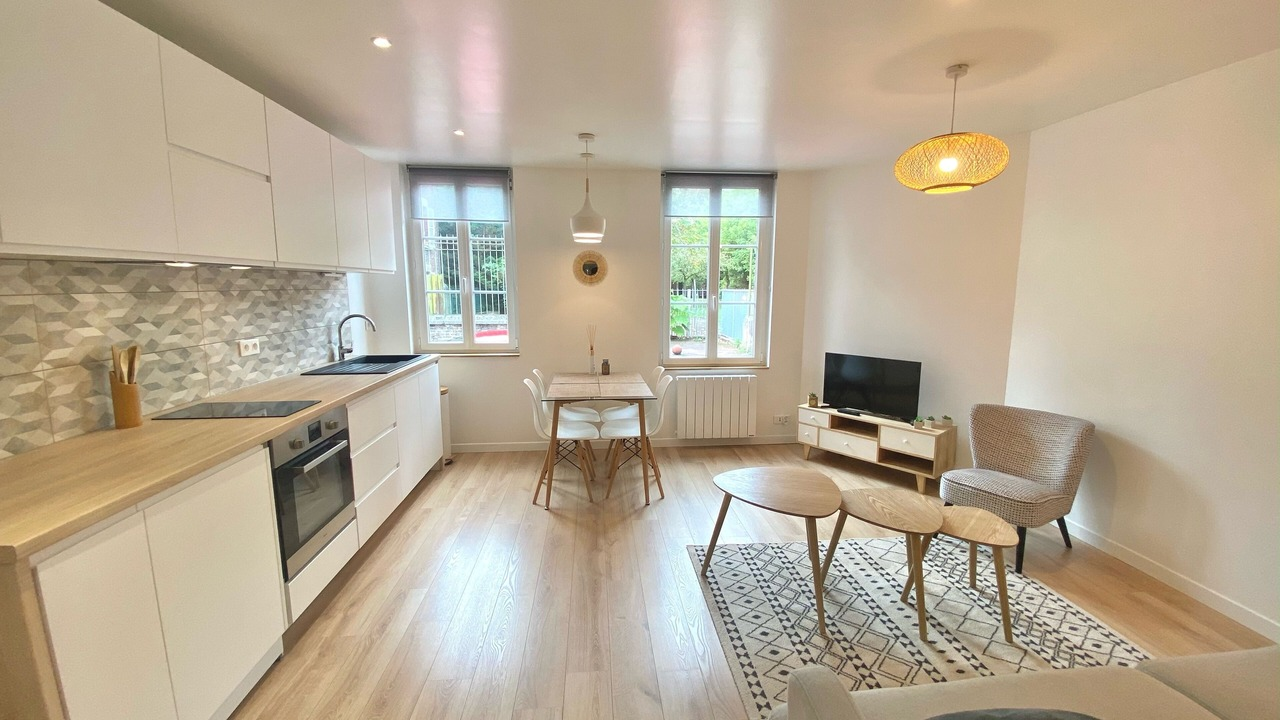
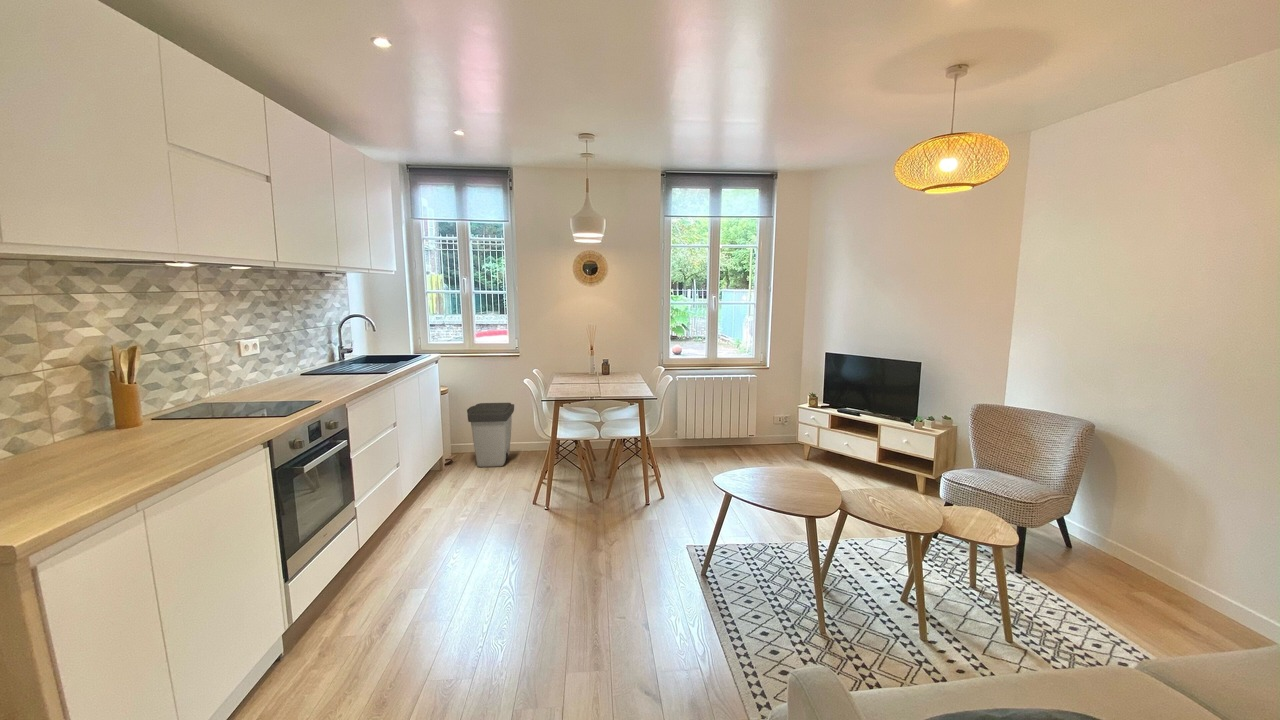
+ trash can (491, 433)
